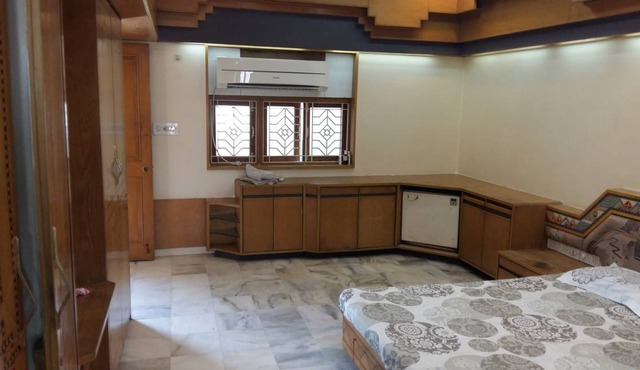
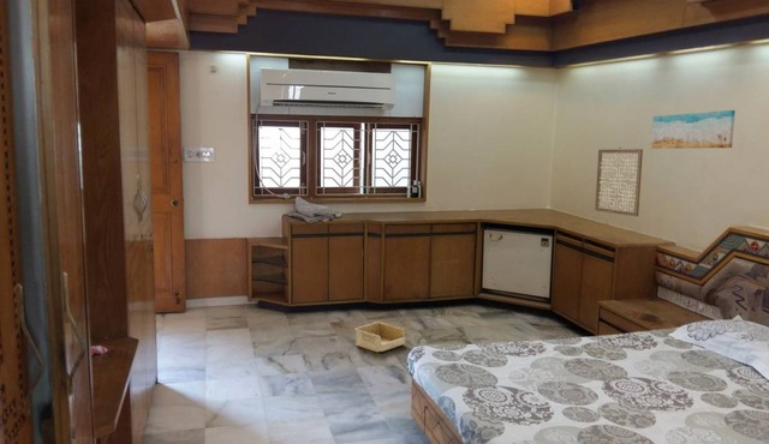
+ wall art (690, 131)
+ storage bin (380, 336)
+ wall art (618, 179)
